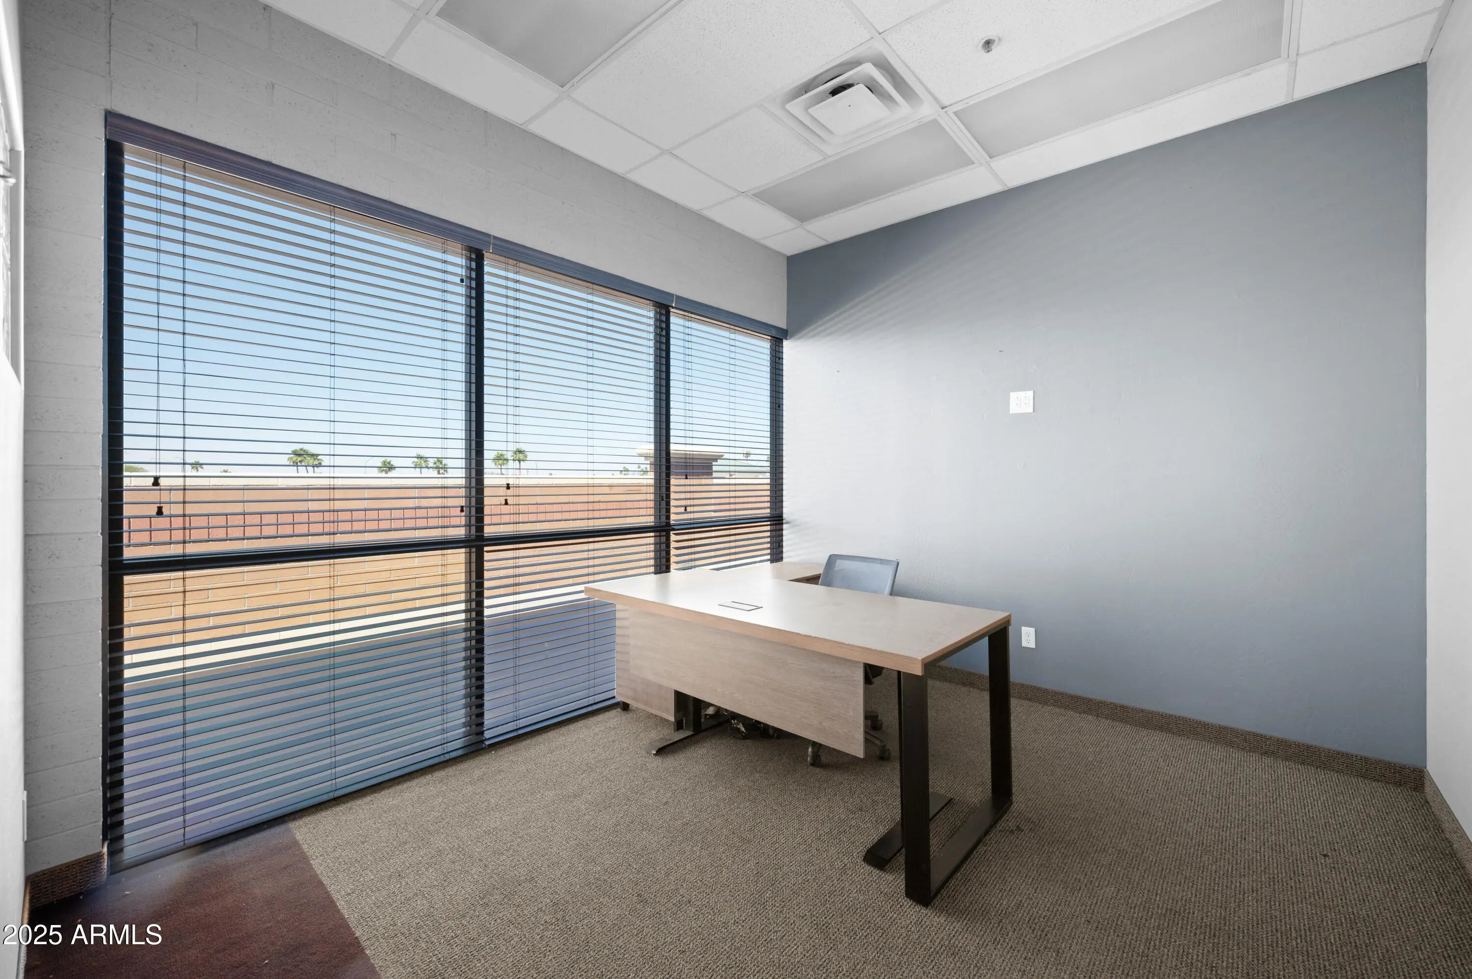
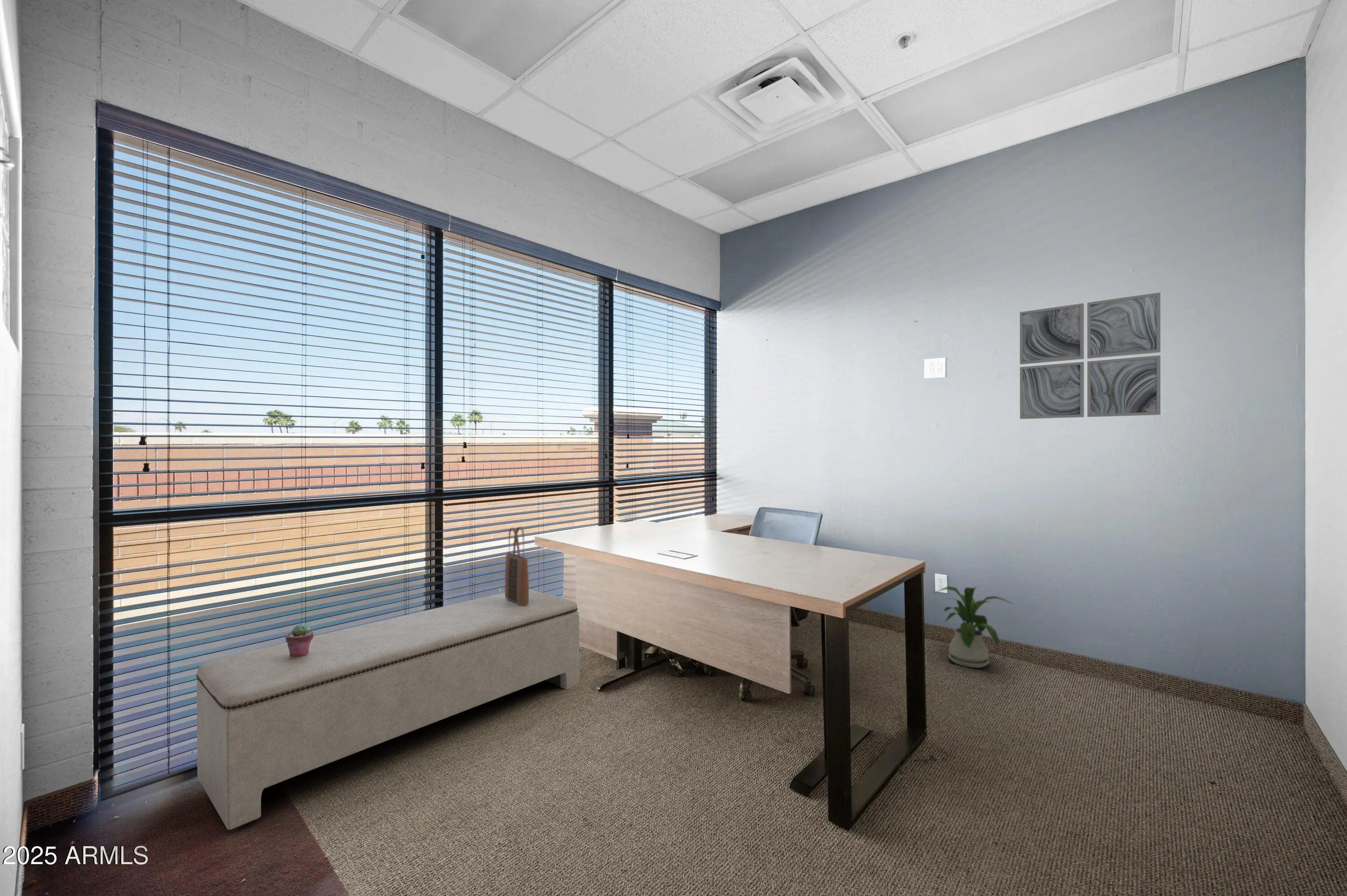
+ house plant (973, 620)
+ bench (419, 674)
+ potted succulent (299, 639)
+ tote bag (516, 564)
+ wall art (1083, 359)
